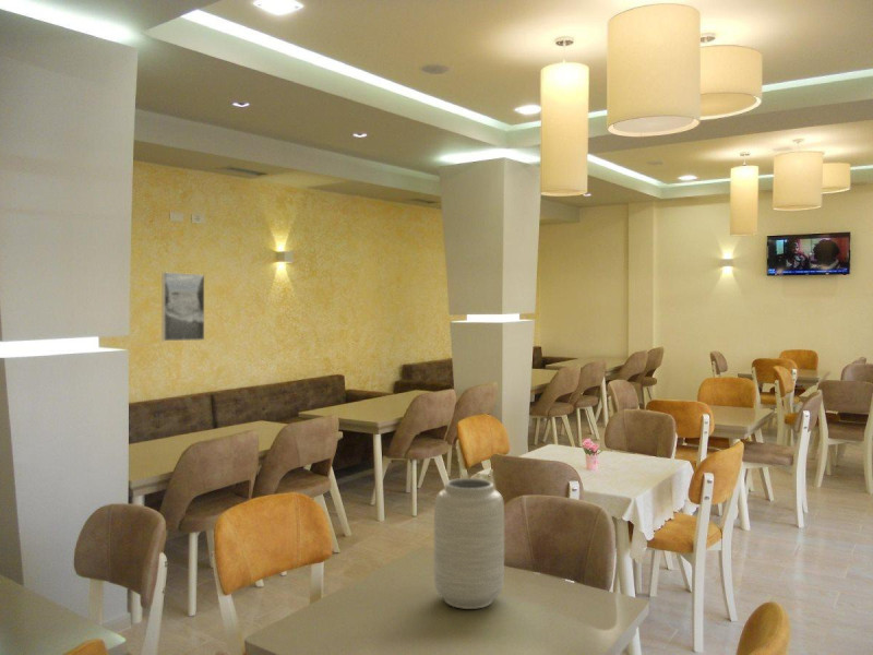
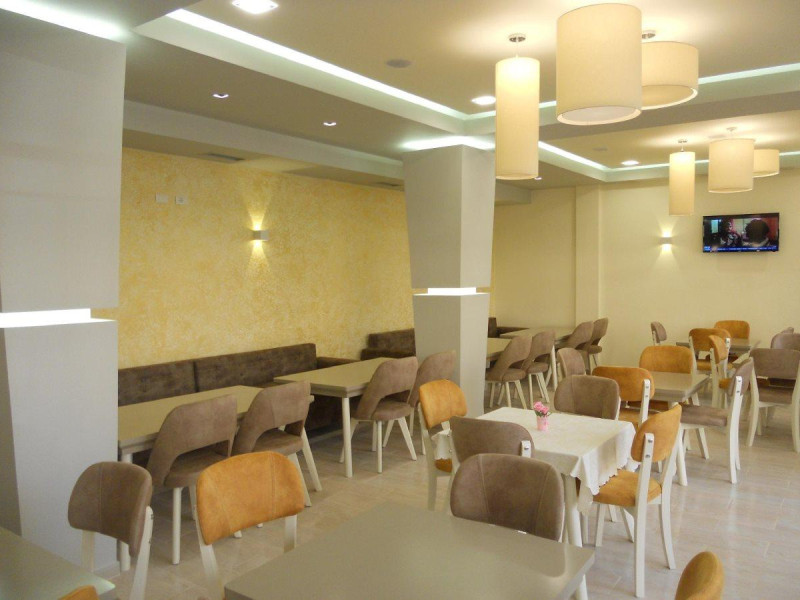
- vase (468, 541)
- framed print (183, 307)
